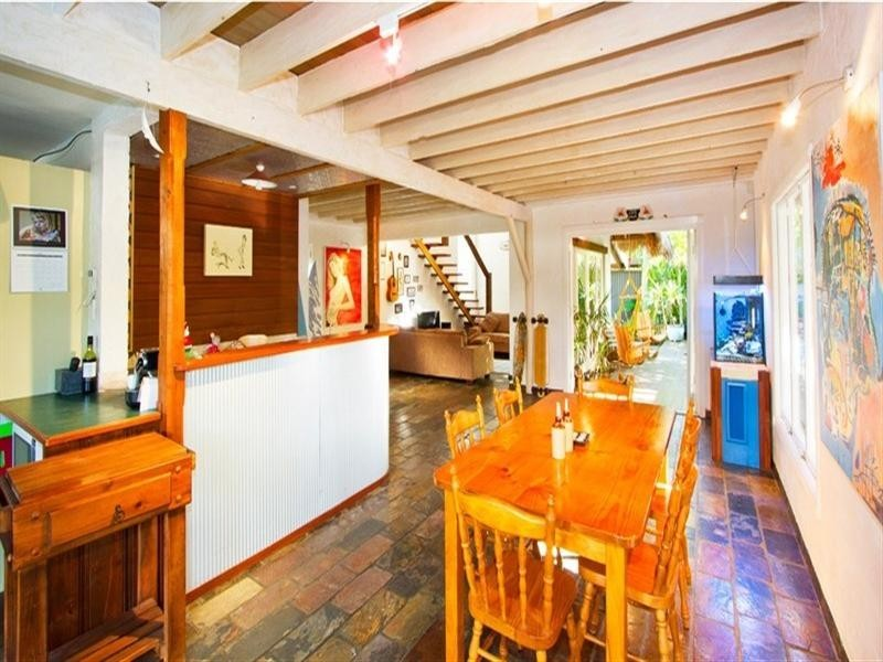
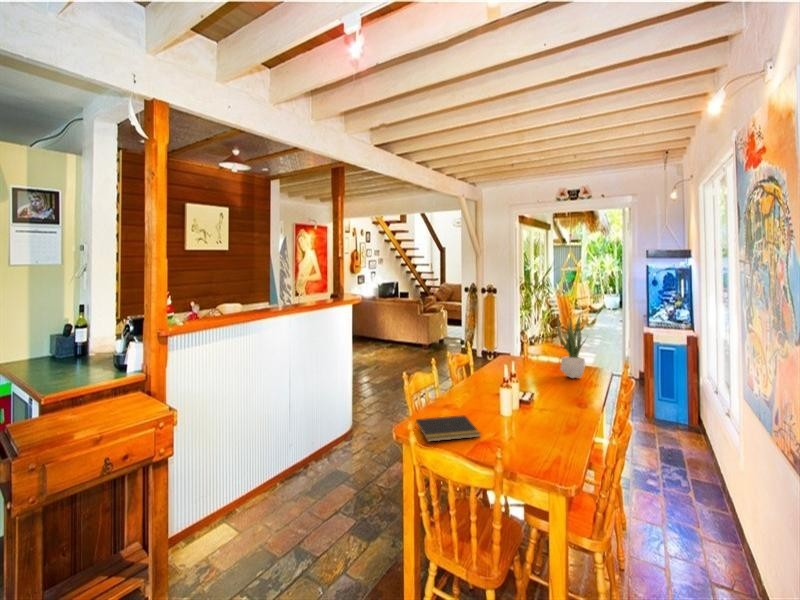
+ potted plant (571, 345)
+ notepad (447, 427)
